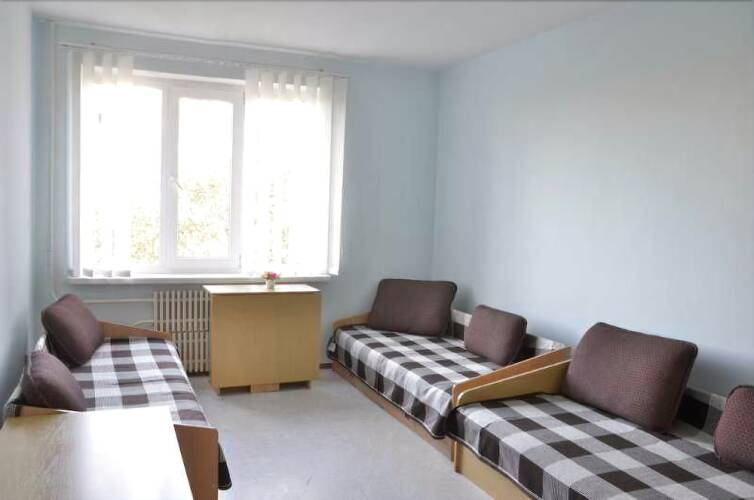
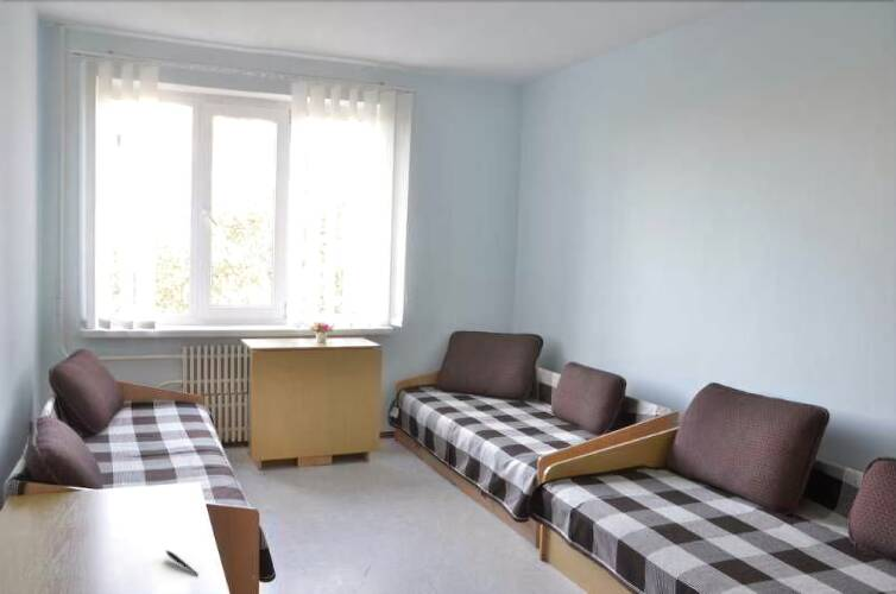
+ pen (181, 562)
